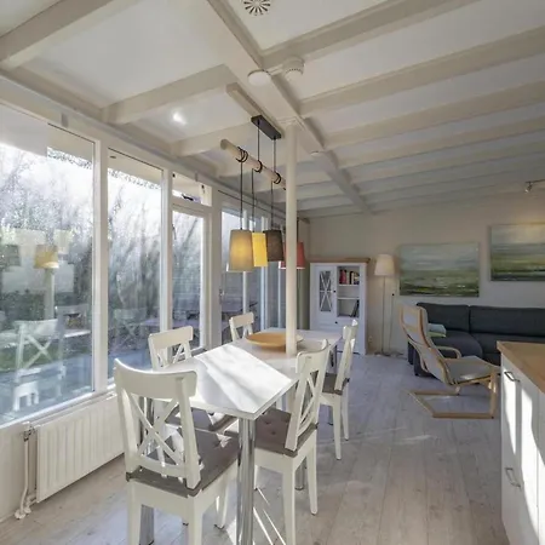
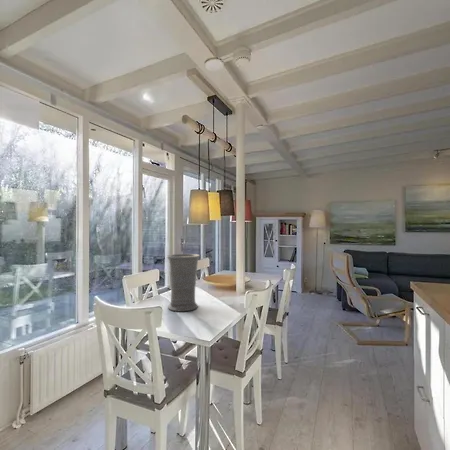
+ vase (183, 281)
